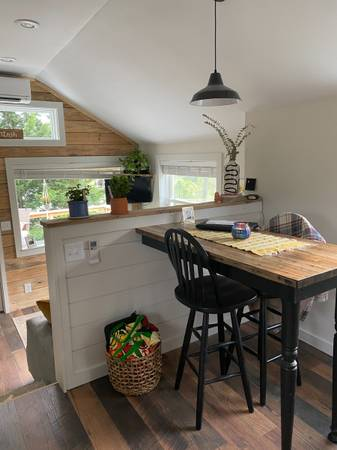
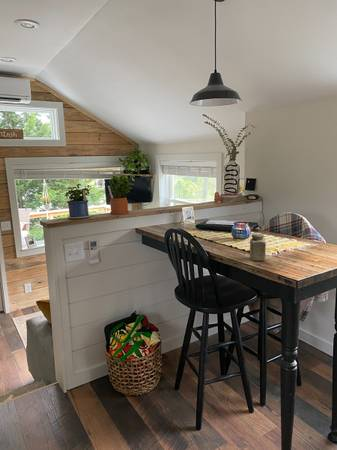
+ salt shaker (257, 246)
